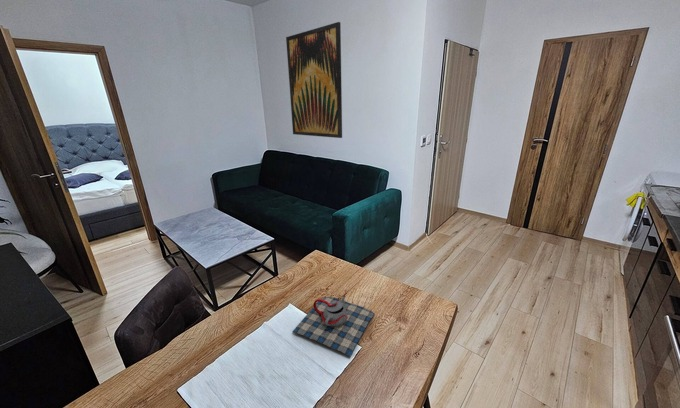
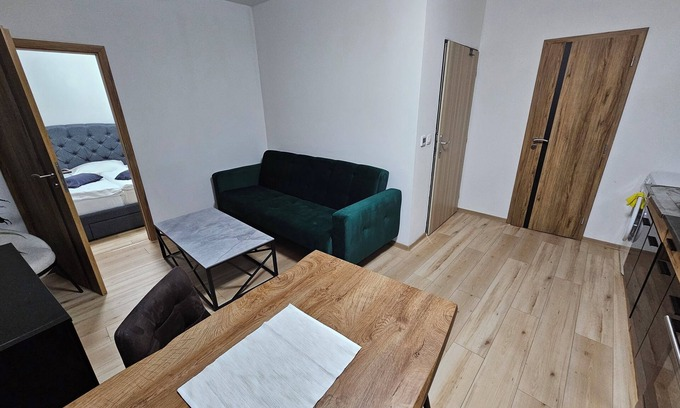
- wall art (313, 86)
- teapot (335, 312)
